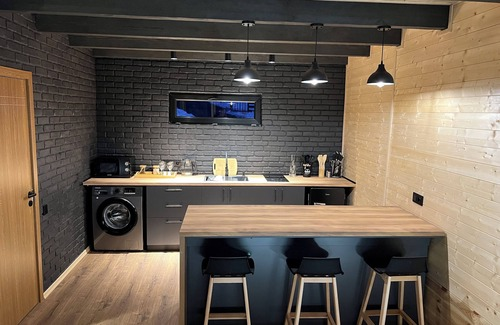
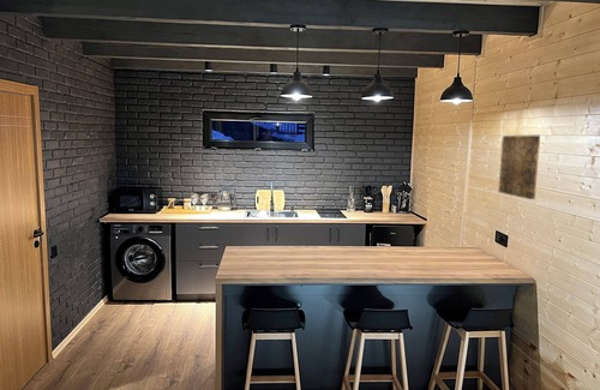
+ wall art (517, 166)
